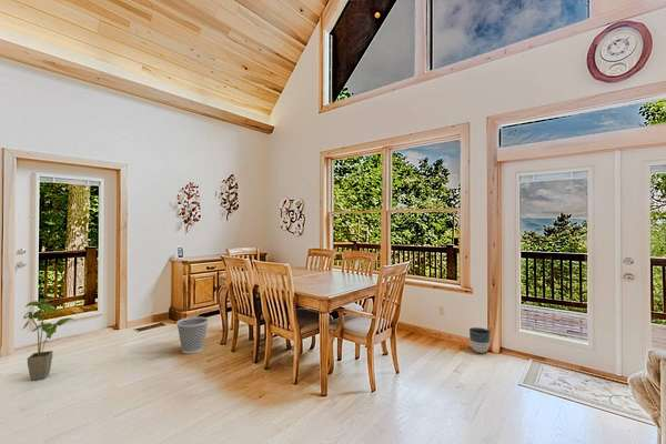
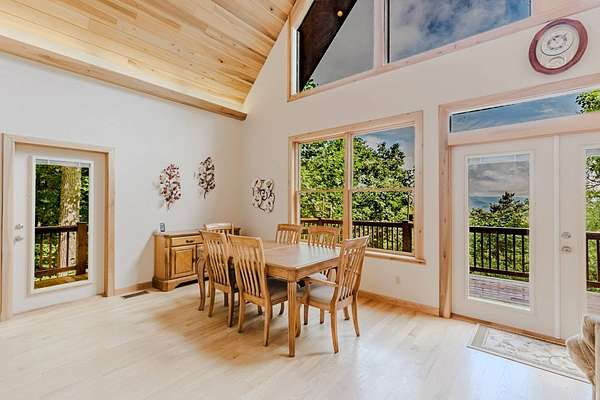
- house plant (46, 339)
- wastebasket (192, 335)
- planter (480, 341)
